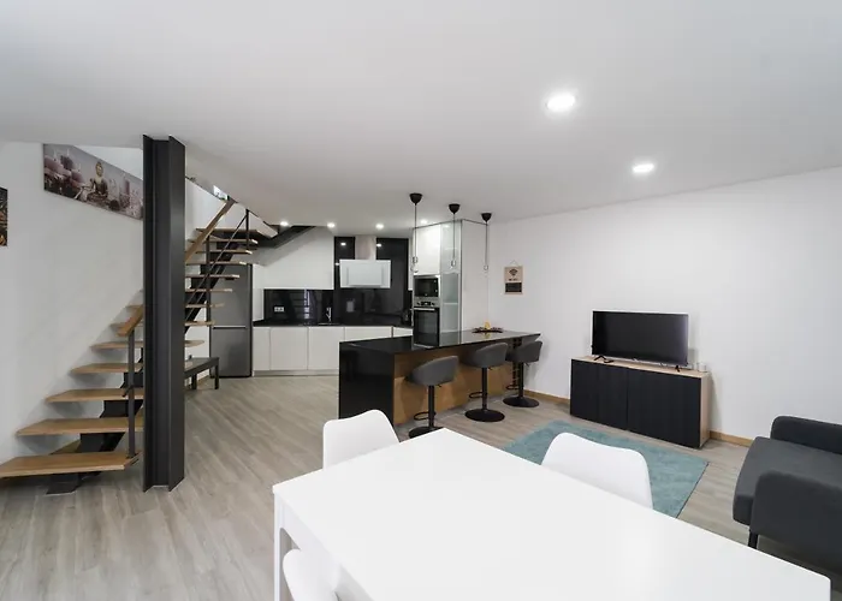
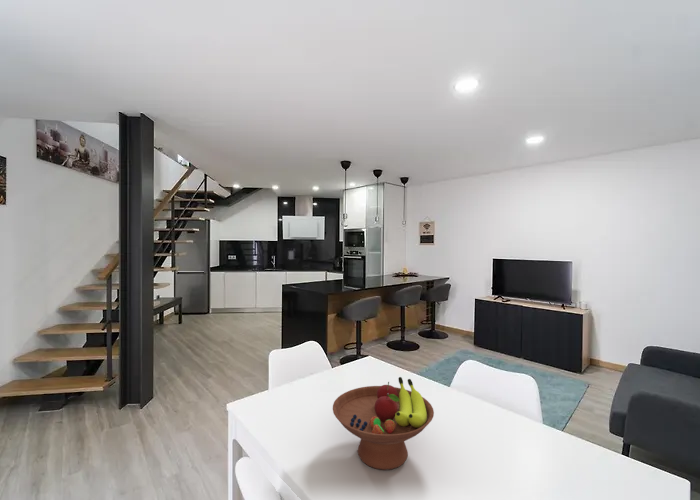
+ fruit bowl (382, 421)
